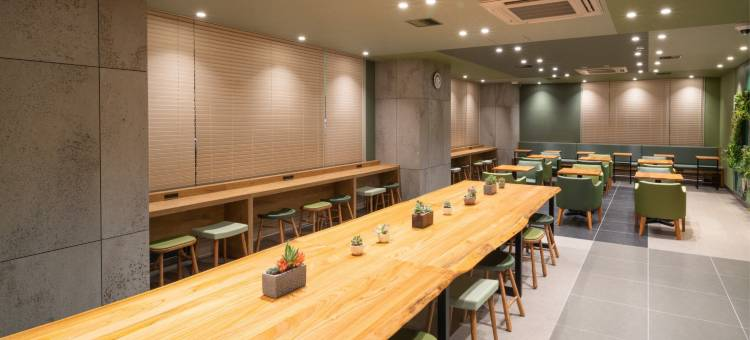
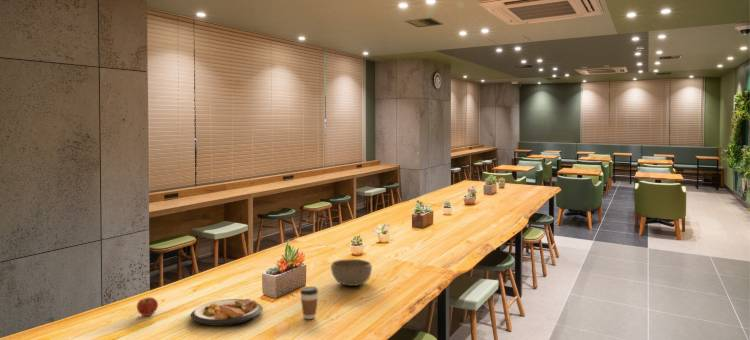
+ apple (147, 305)
+ bowl (351, 273)
+ plate (227, 309)
+ coffee cup (309, 302)
